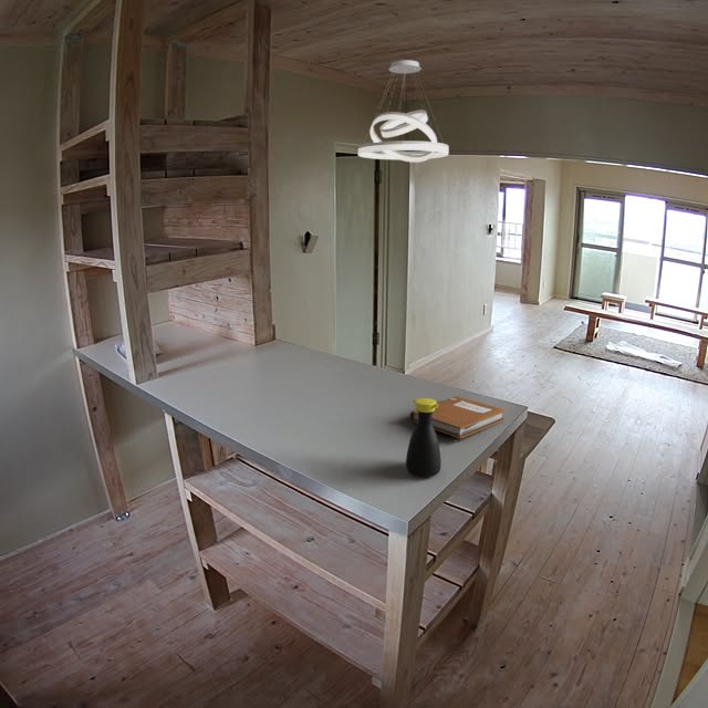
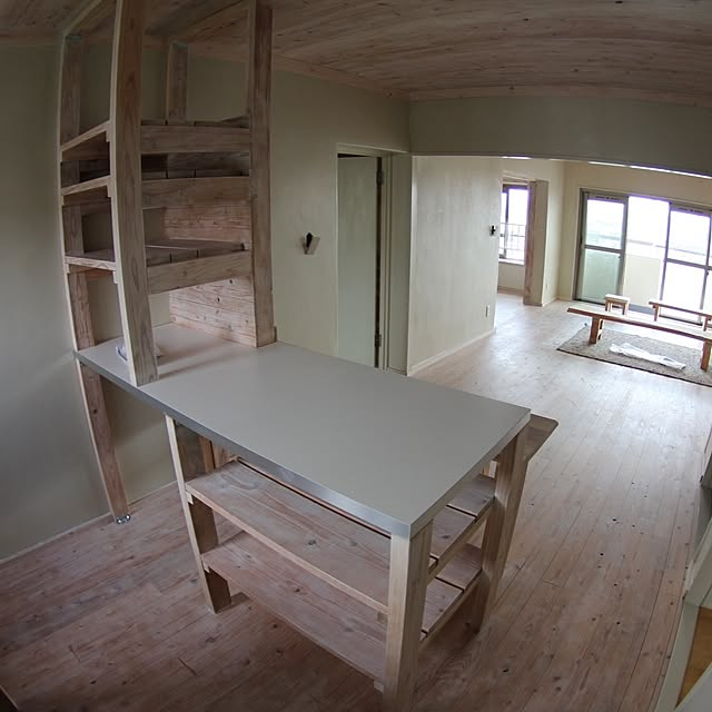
- bottle (424, 436)
- pendant light (404, 113)
- notebook (458, 415)
